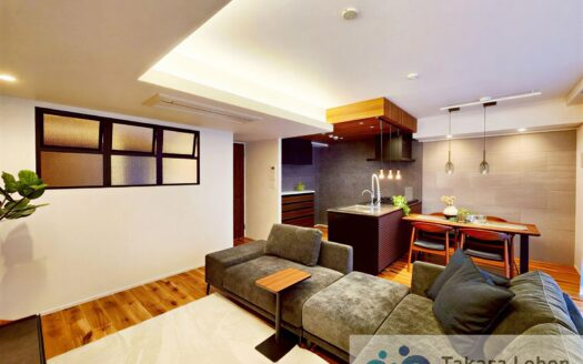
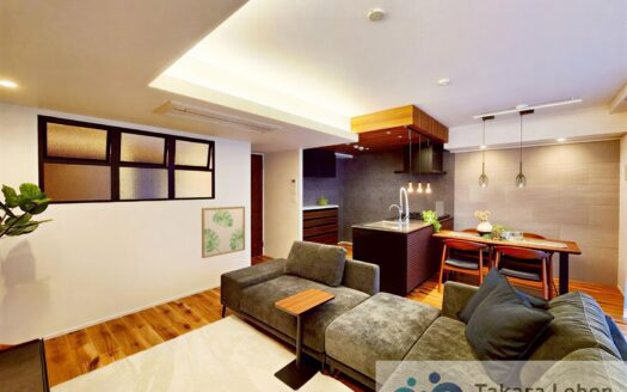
+ wall art (225, 229)
